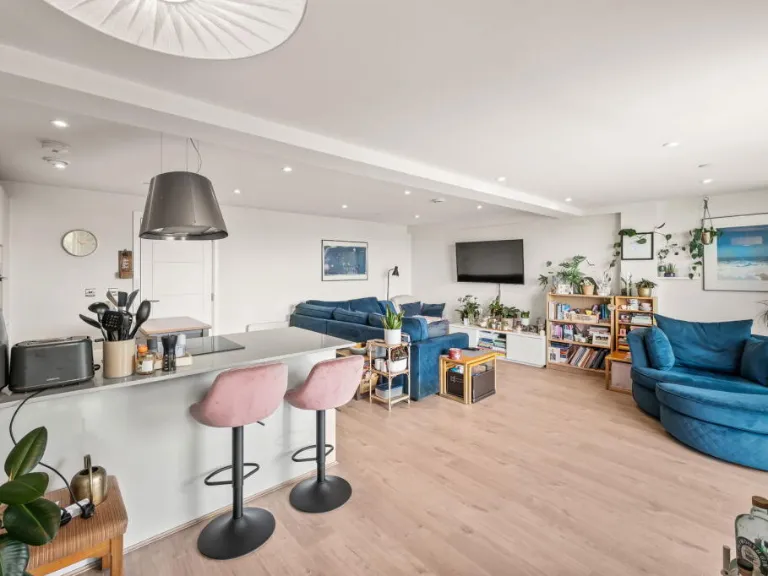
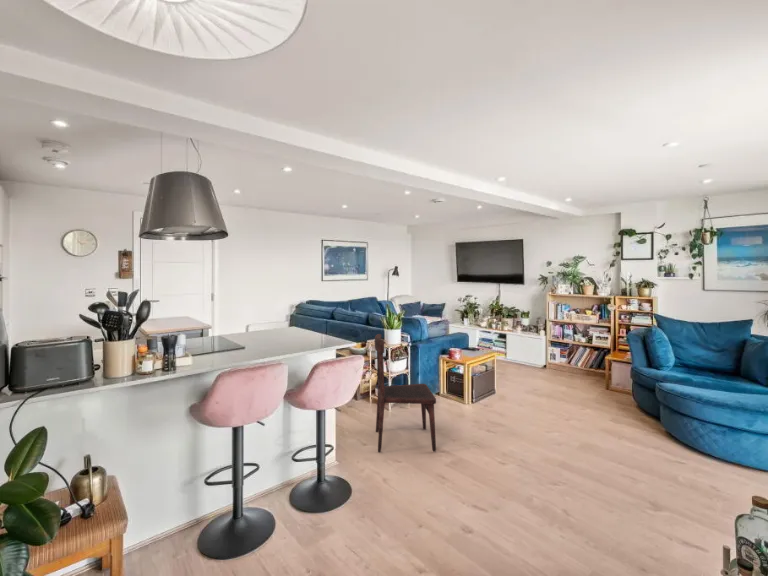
+ dining chair (403, 388)
